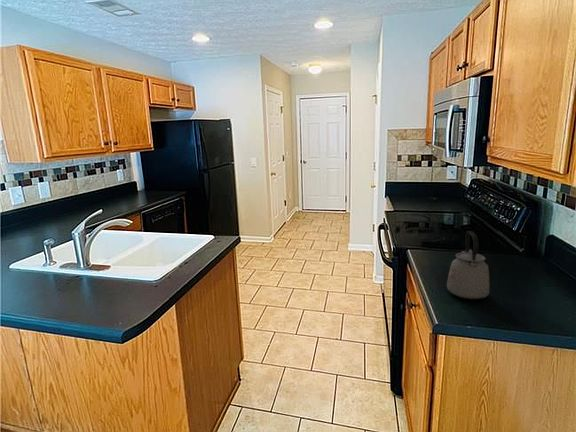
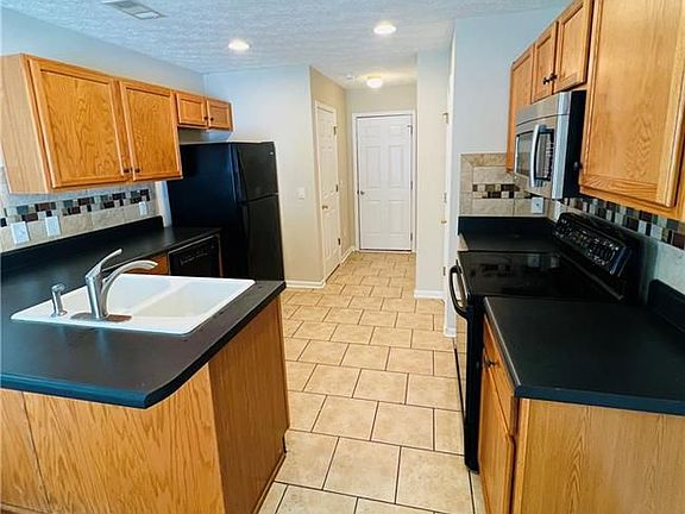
- kettle (468, 261)
